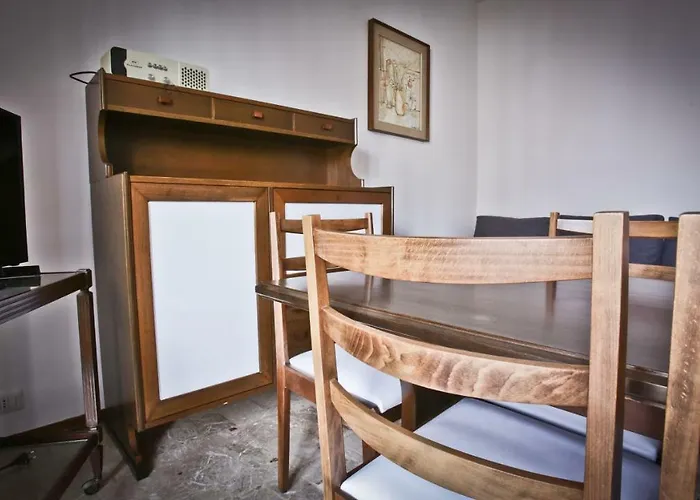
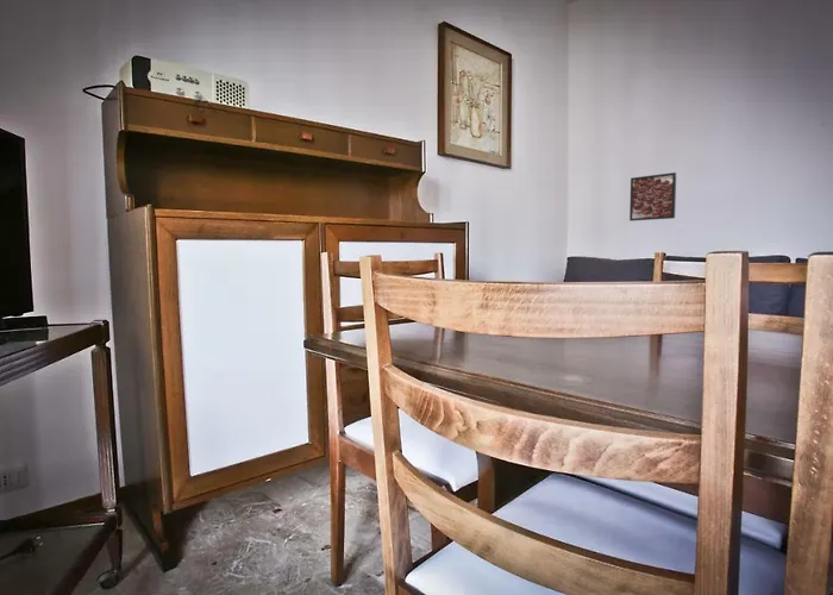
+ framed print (652, 198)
